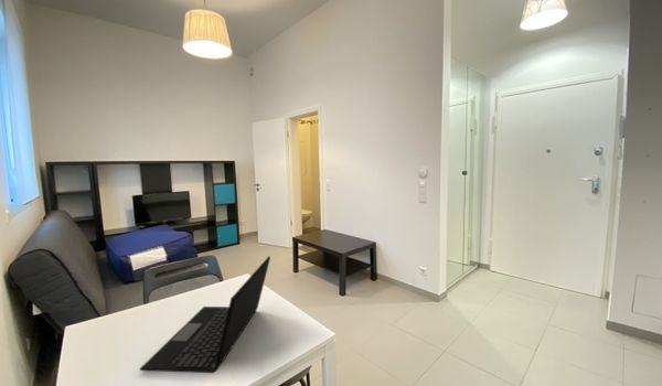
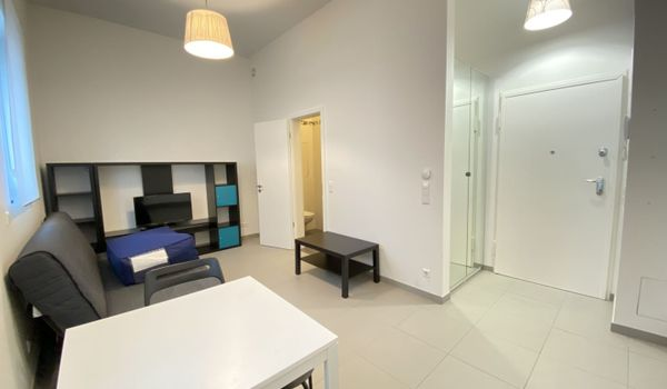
- laptop (215, 307)
